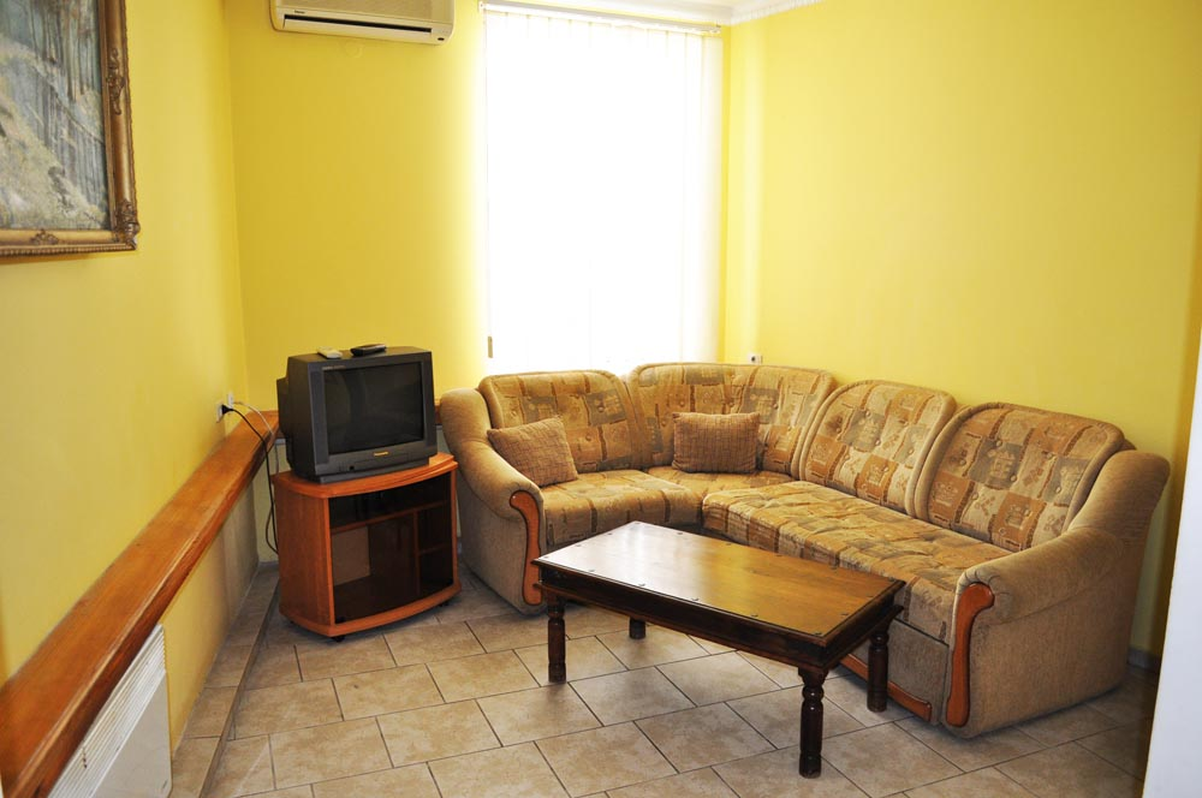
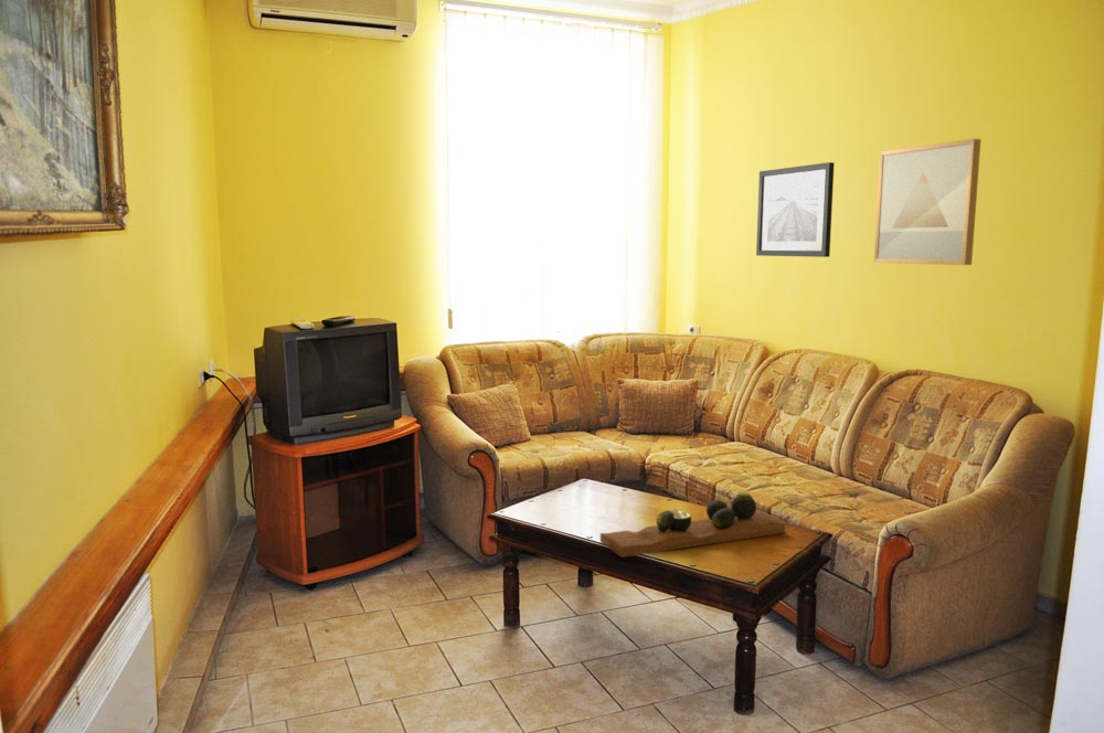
+ wall art (793, 212)
+ wall art (923, 205)
+ decorative tray (690, 517)
